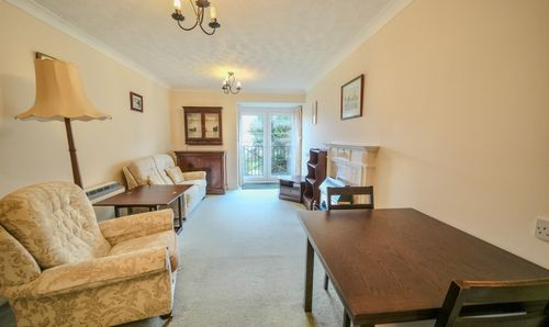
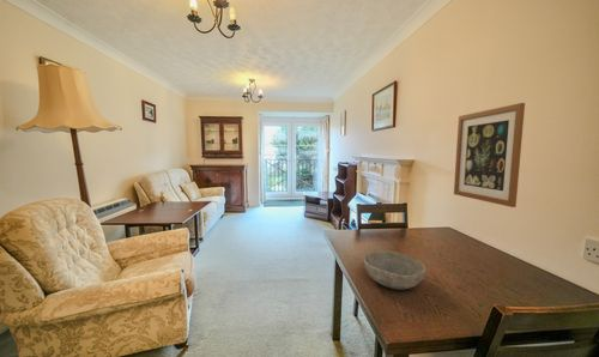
+ bowl (392, 271)
+ wall art (483, 156)
